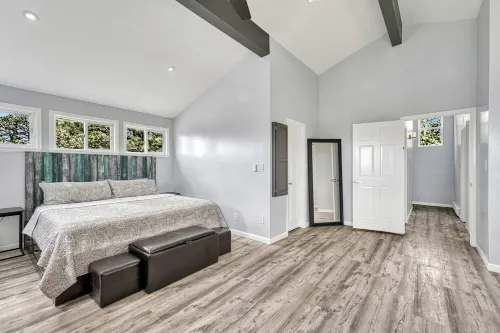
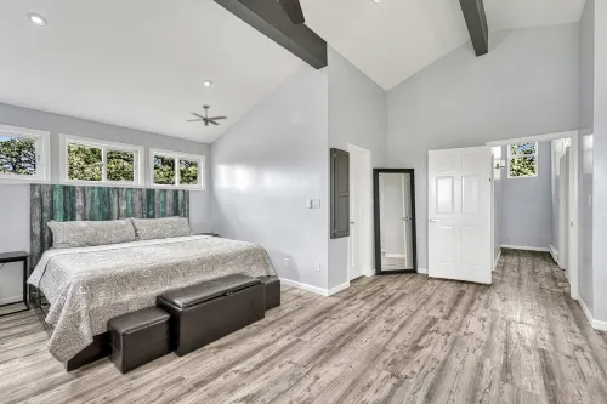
+ ceiling fan (205, 116)
